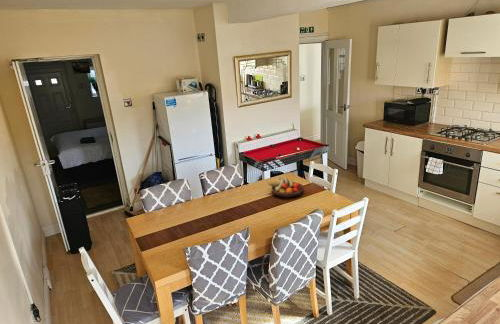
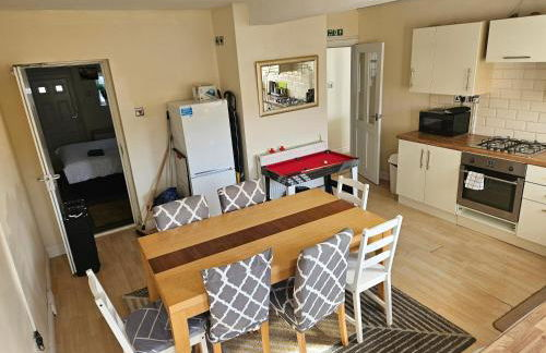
- fruit bowl (287, 186)
